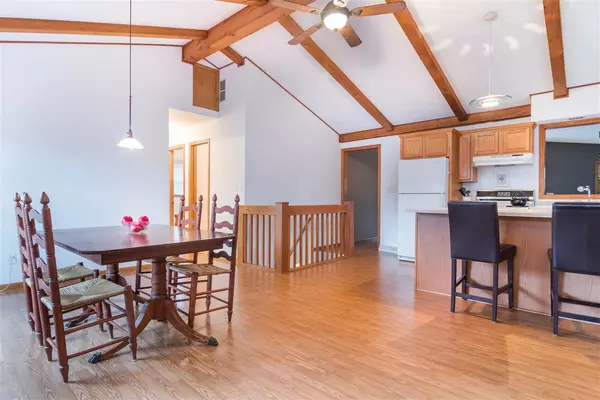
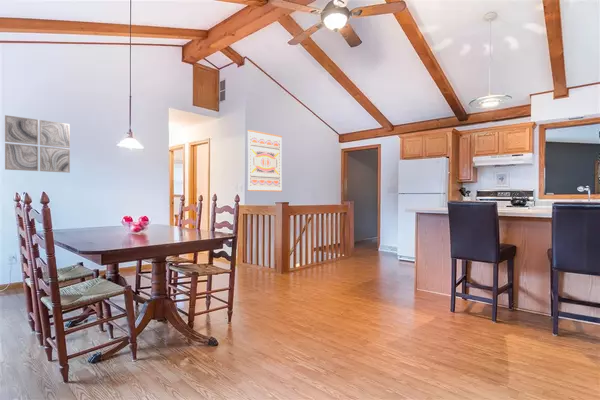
+ wall art (40, 146)
+ wall art (265, 162)
